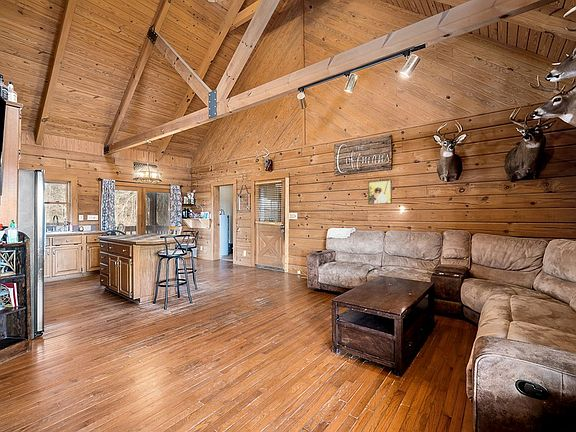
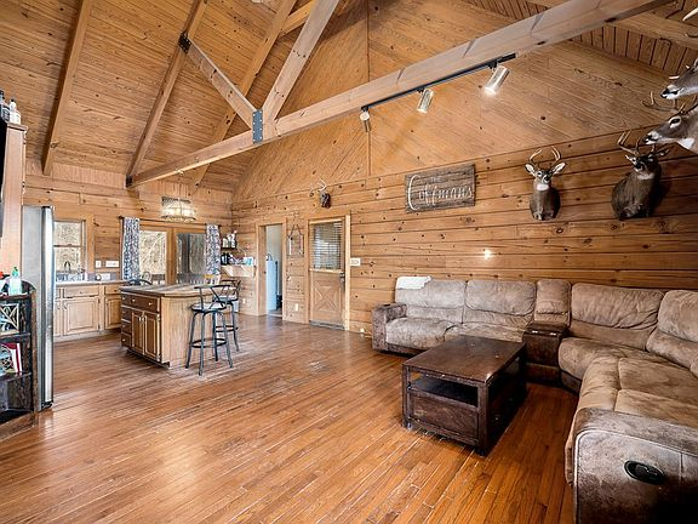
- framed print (379, 192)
